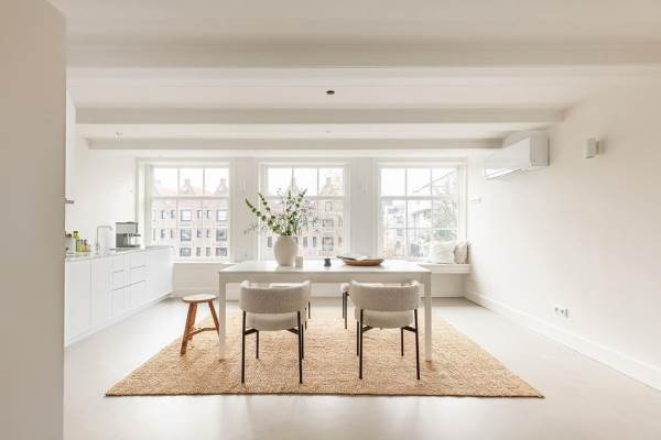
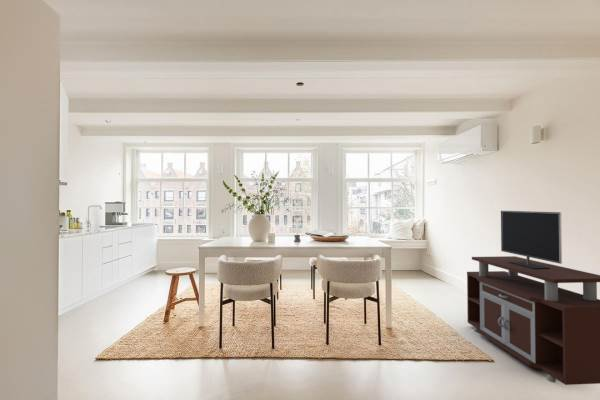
+ tv stand (527, 281)
